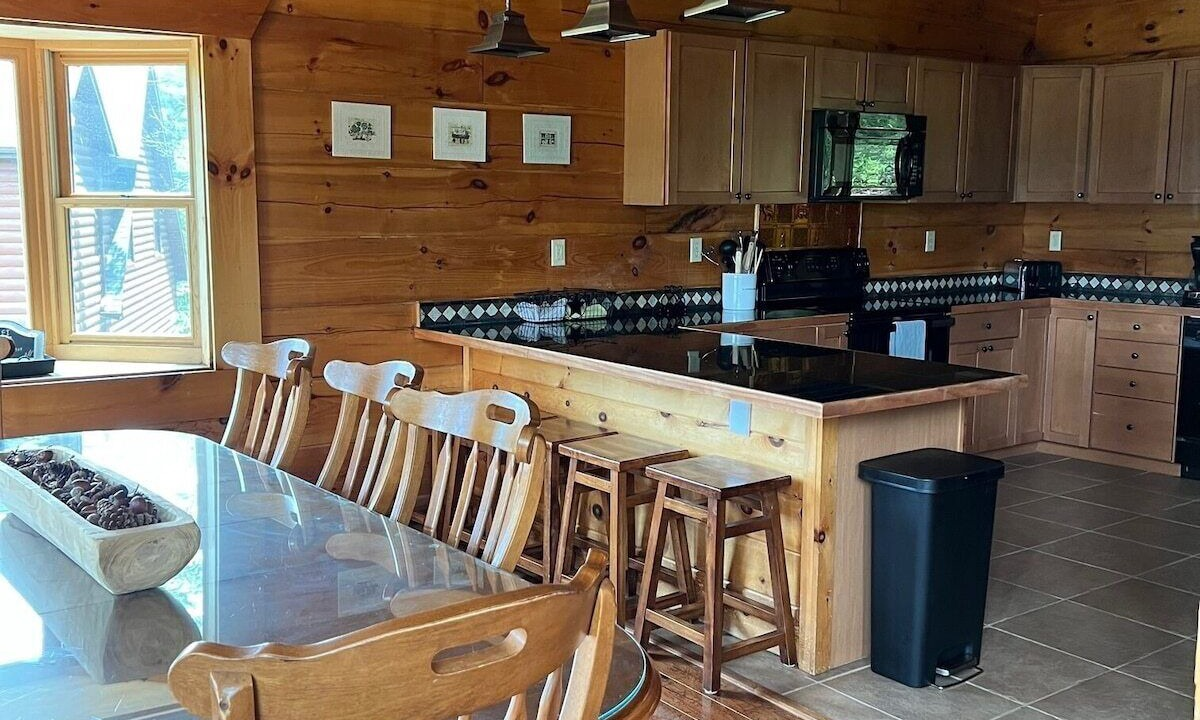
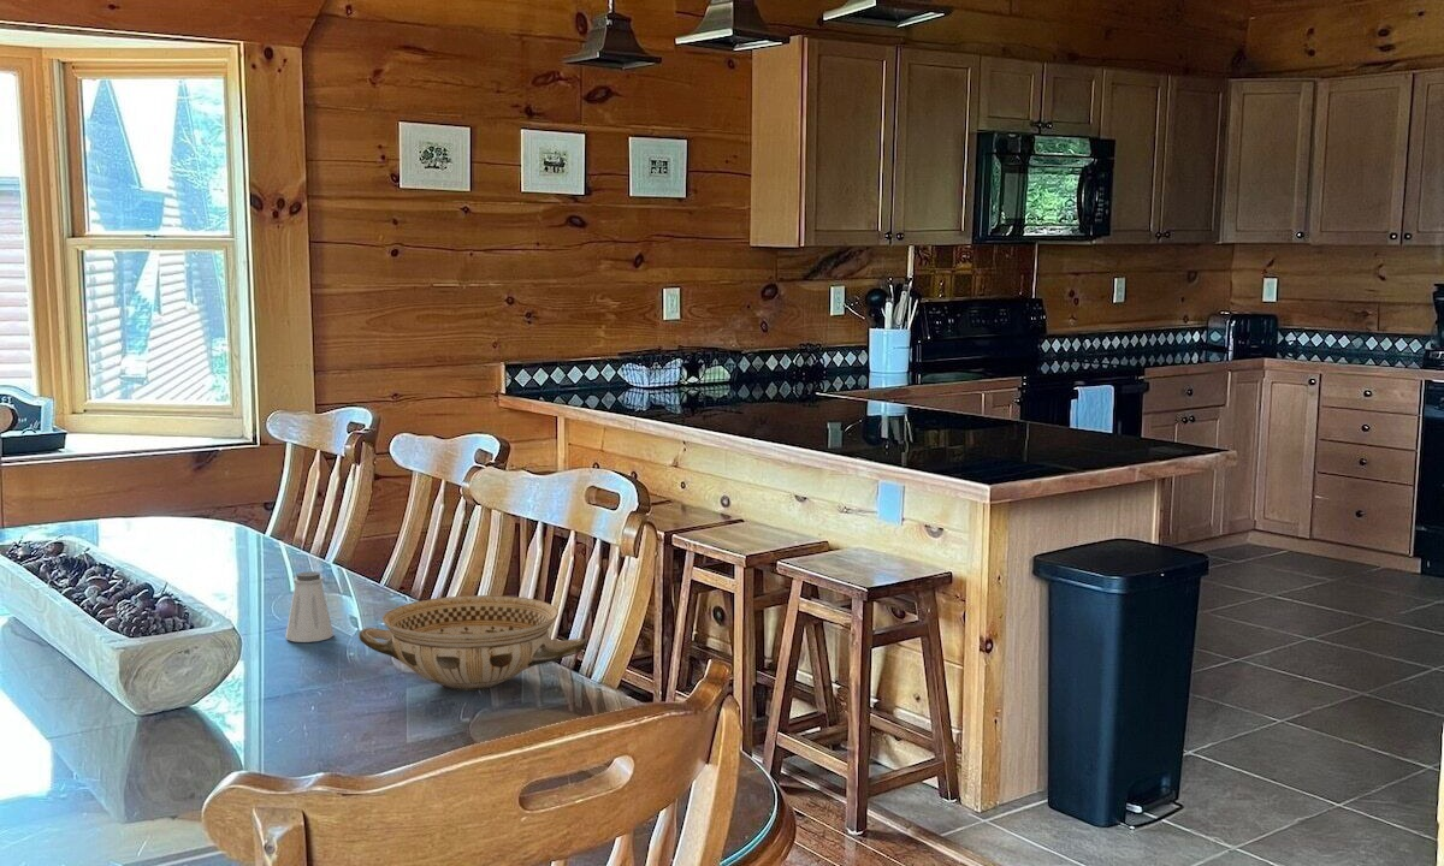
+ saltshaker (308, 605)
+ ceramic bowl (473, 646)
